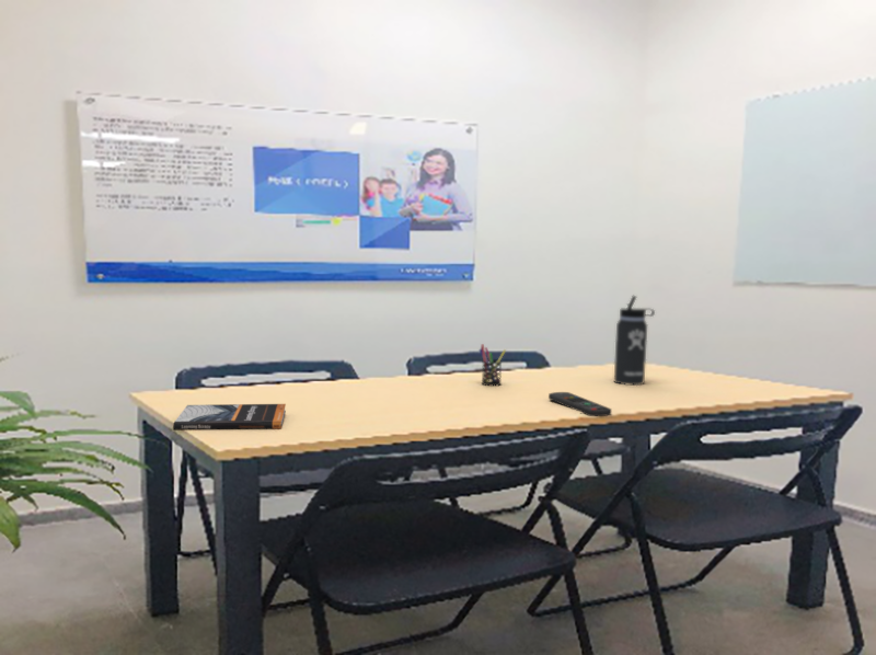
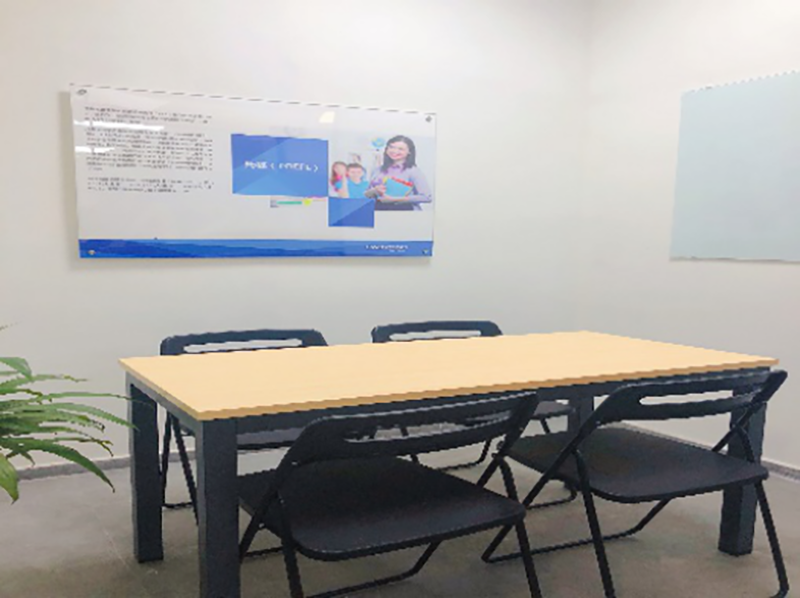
- book (232, 416)
- thermos bottle (634, 338)
- pen holder (491, 364)
- remote control (578, 403)
